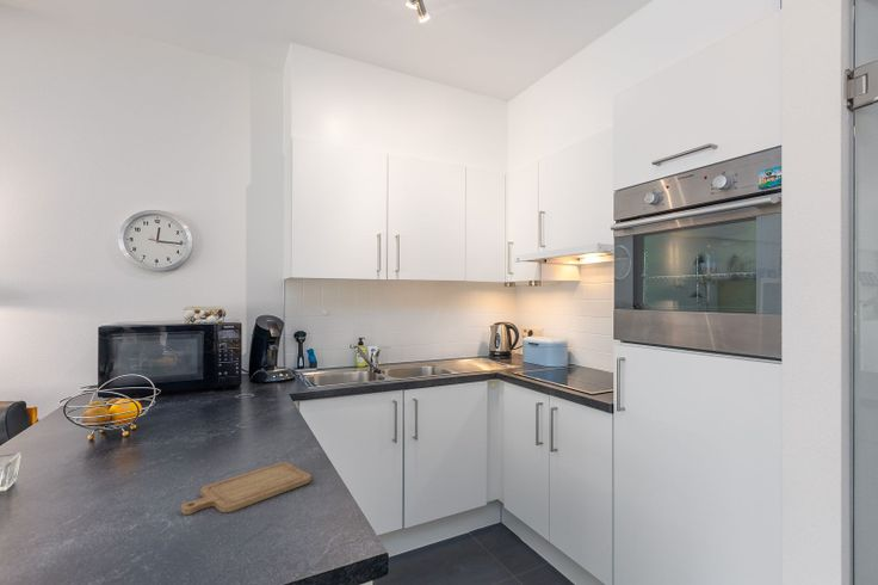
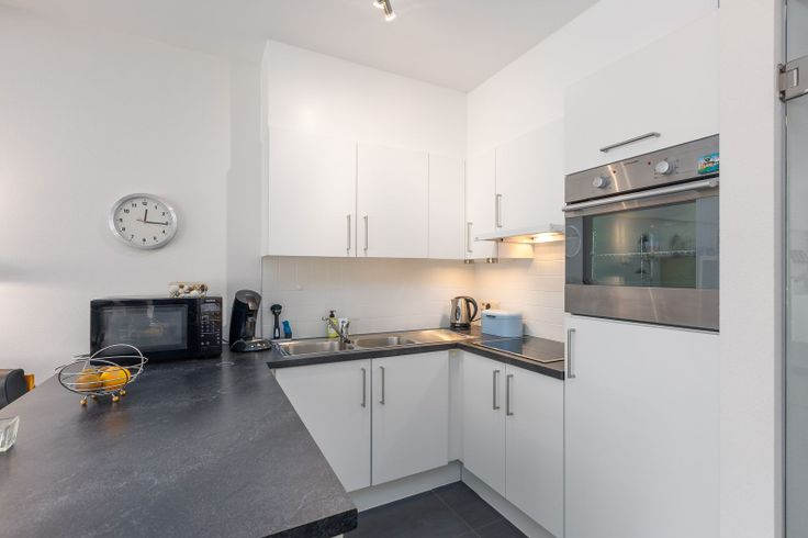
- chopping board (246, 488)
